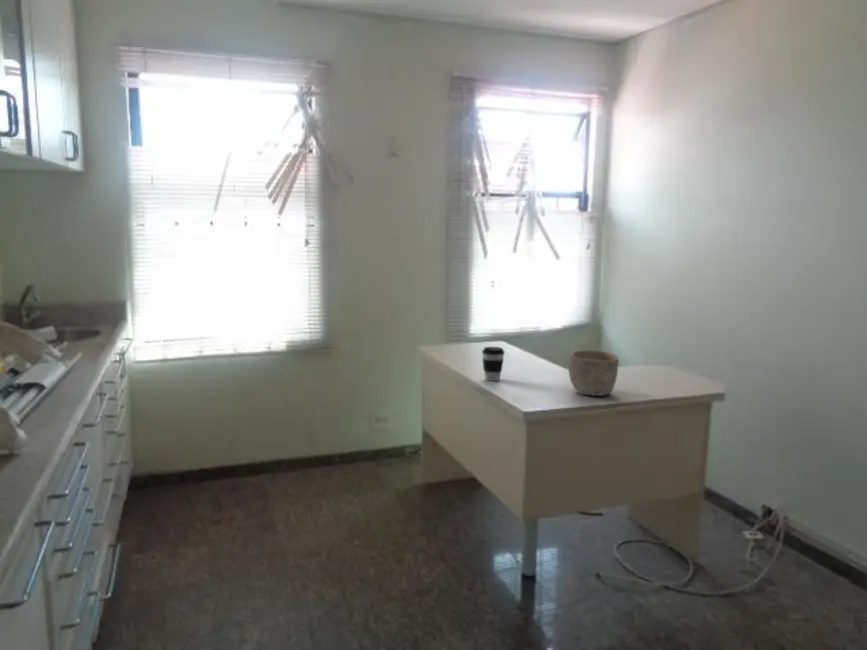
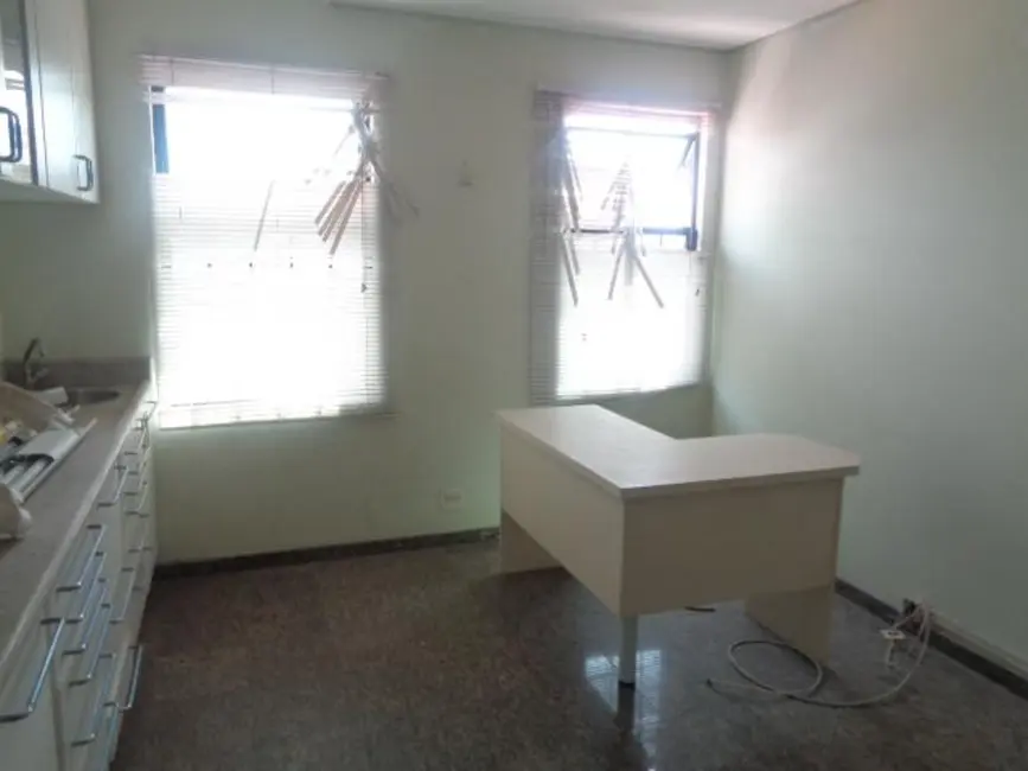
- bowl (593, 373)
- coffee cup (492, 363)
